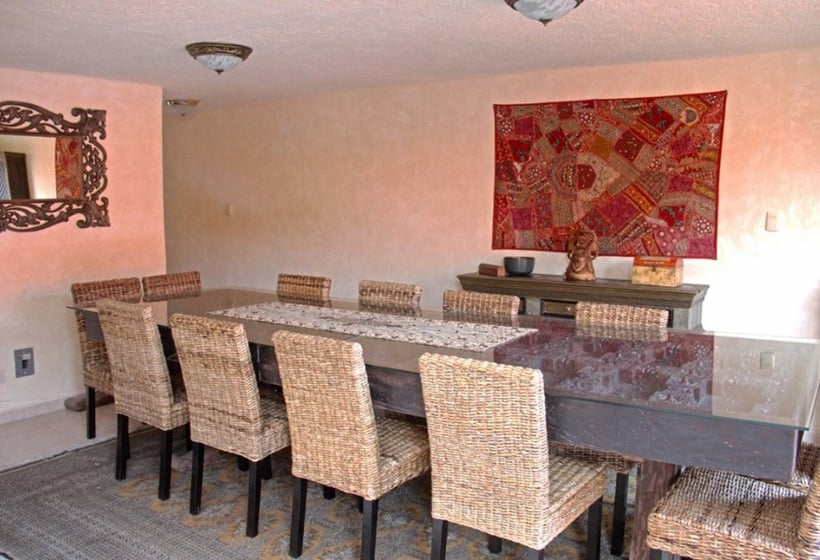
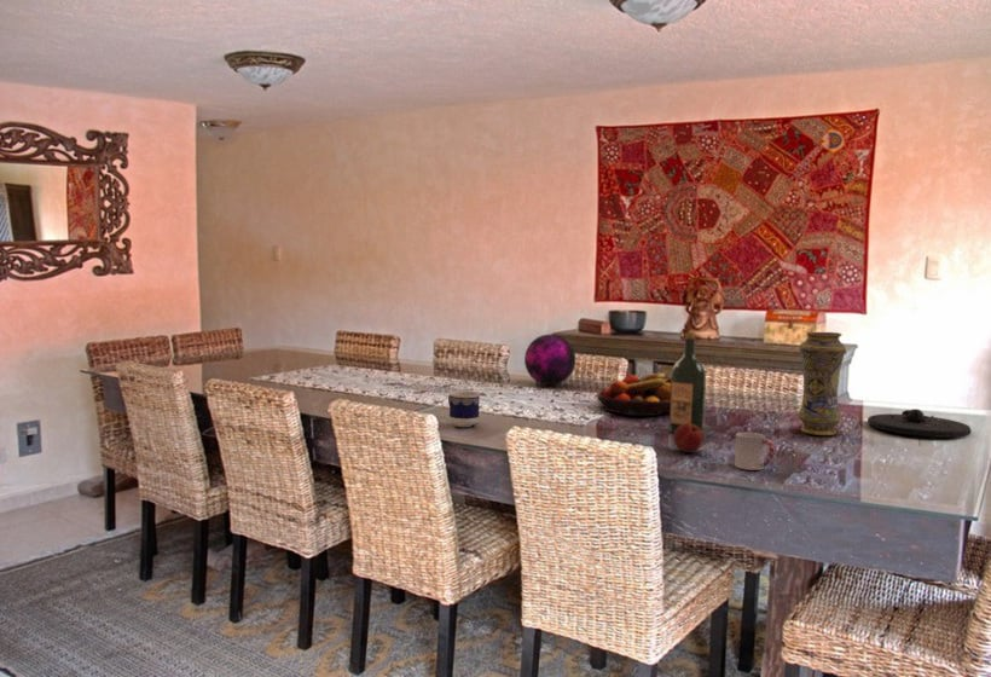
+ apple (688, 436)
+ wine bottle (688, 383)
+ cup (755, 451)
+ cup (460, 407)
+ fruit bowl (639, 390)
+ decorative orb (550, 359)
+ vase (819, 382)
+ plate (918, 418)
